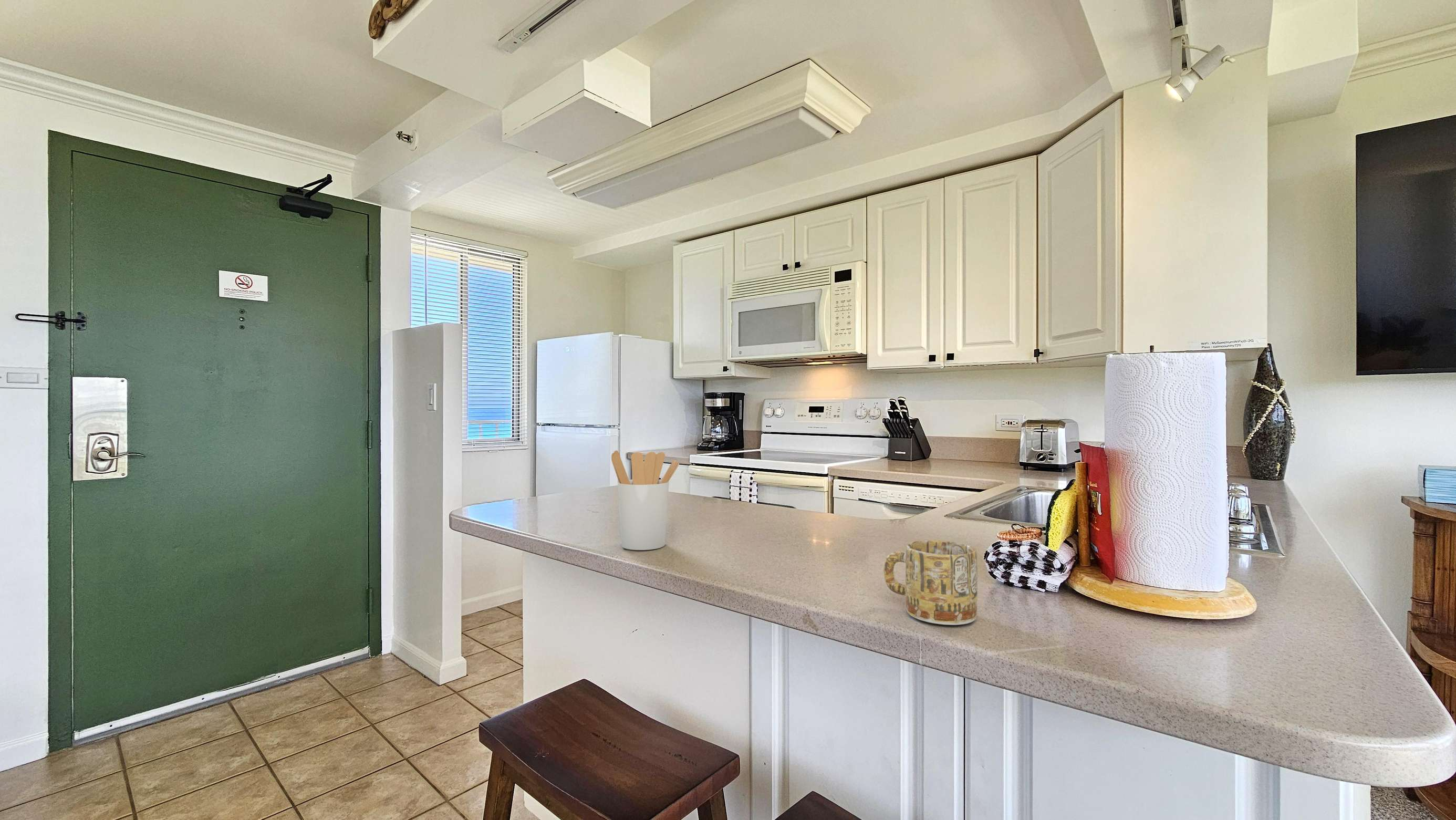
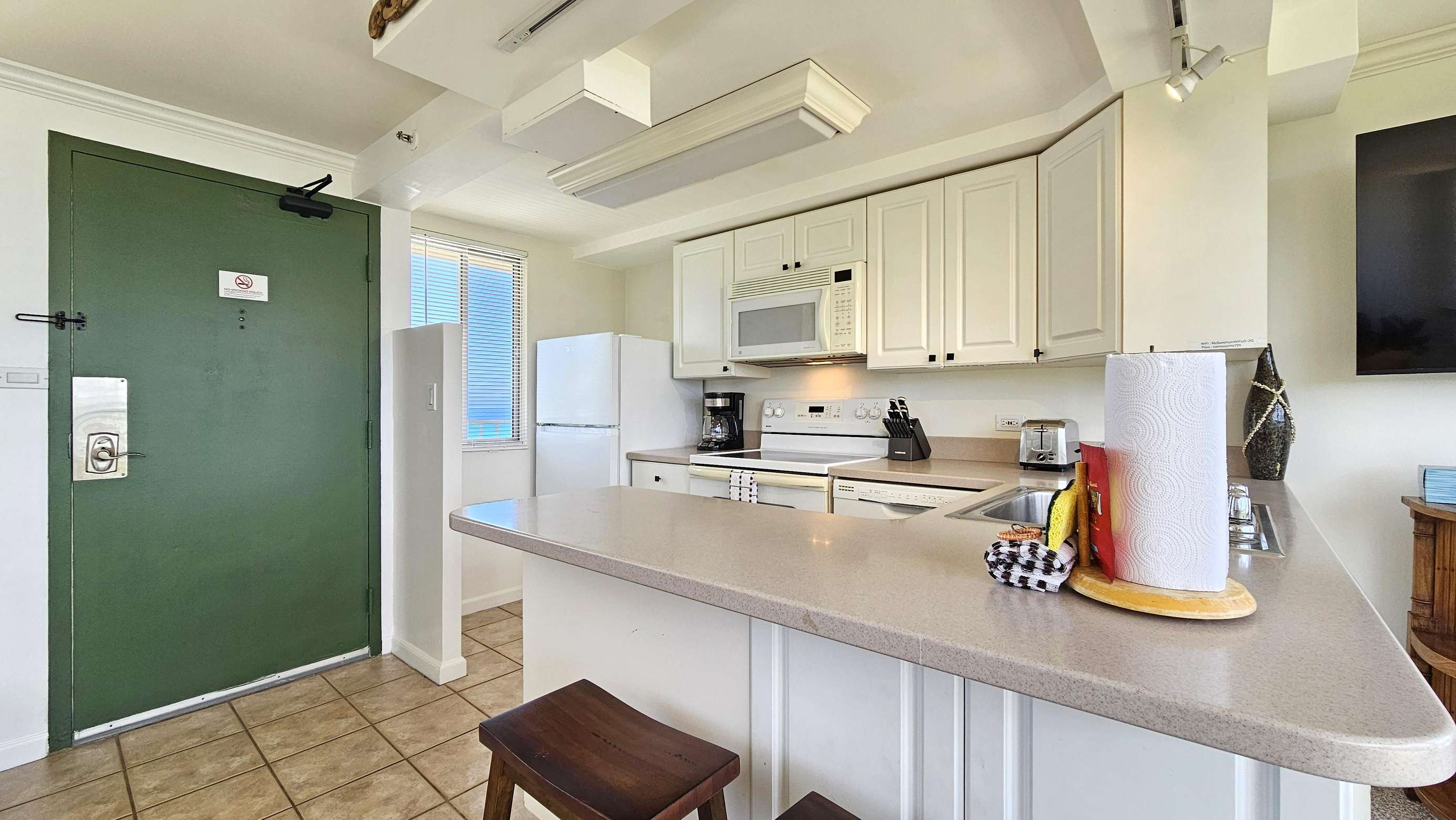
- utensil holder (644, 496)
- mug (927, 578)
